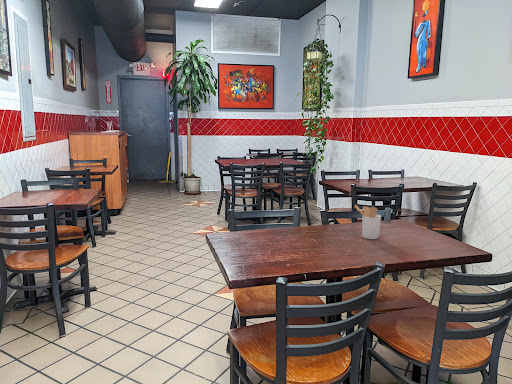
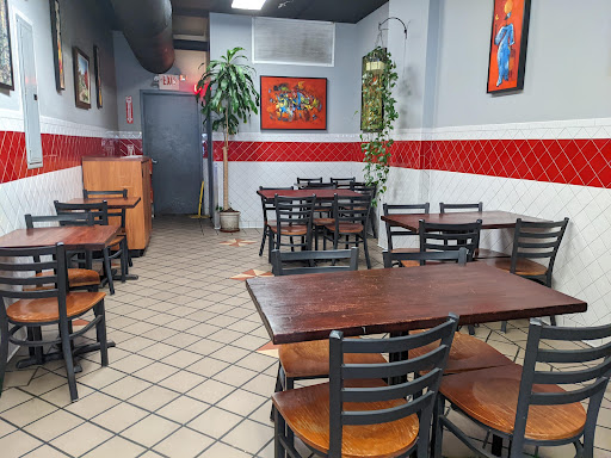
- utensil holder (366, 221)
